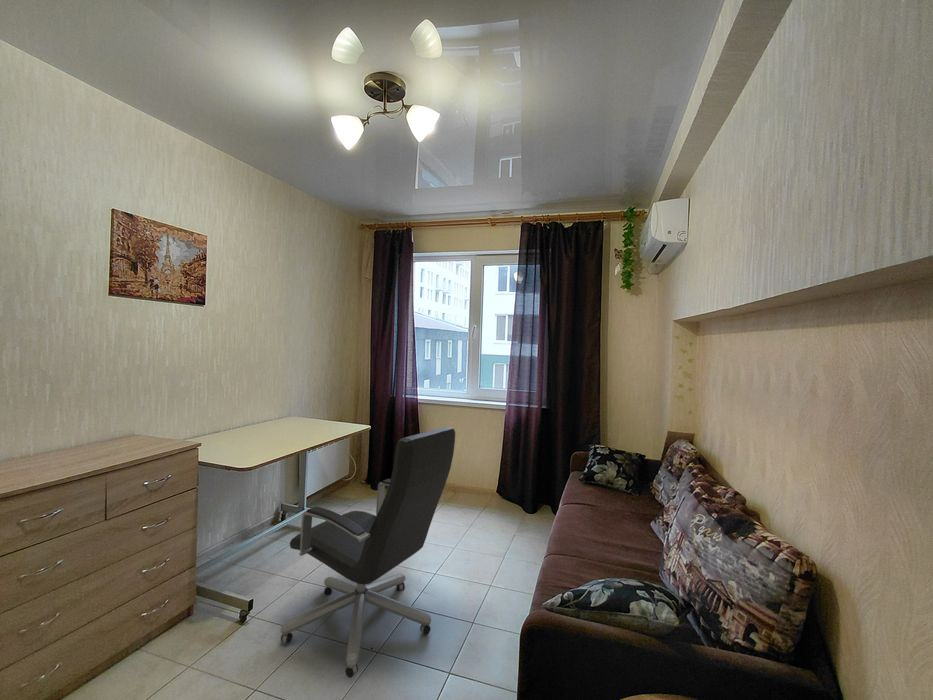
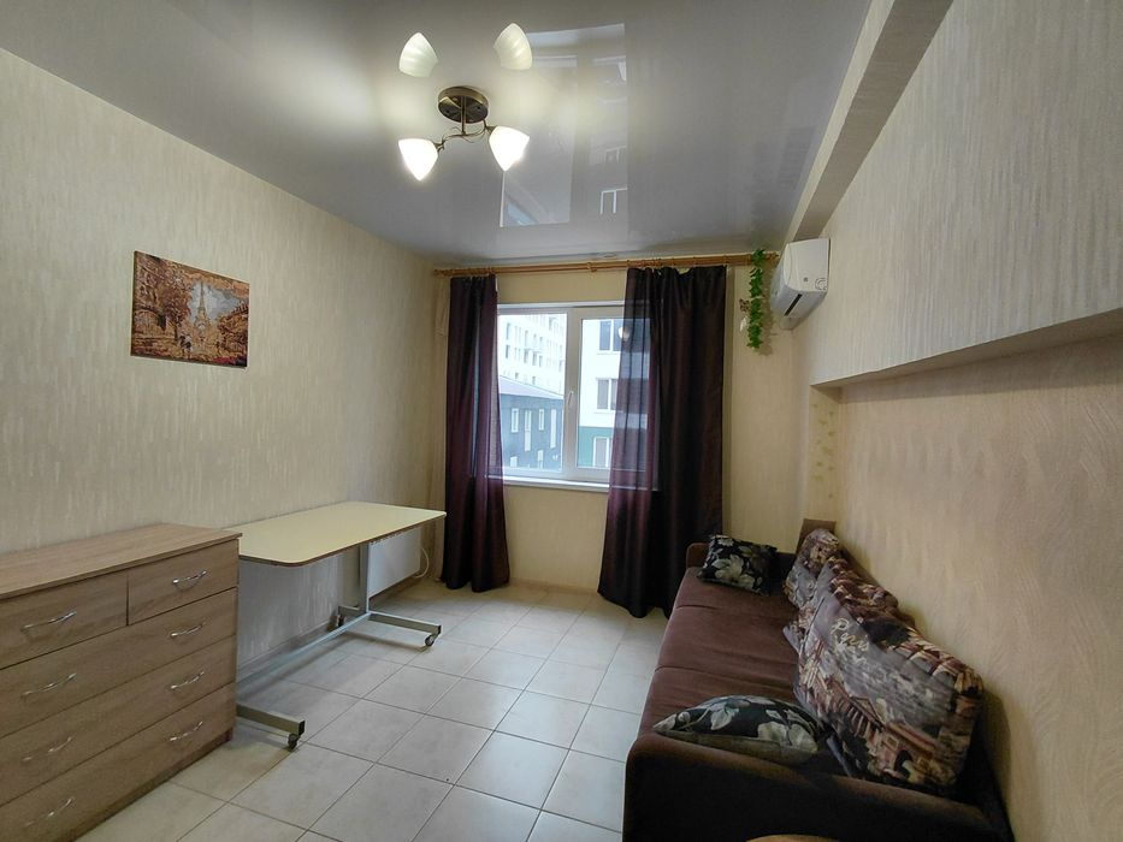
- office chair (372, 522)
